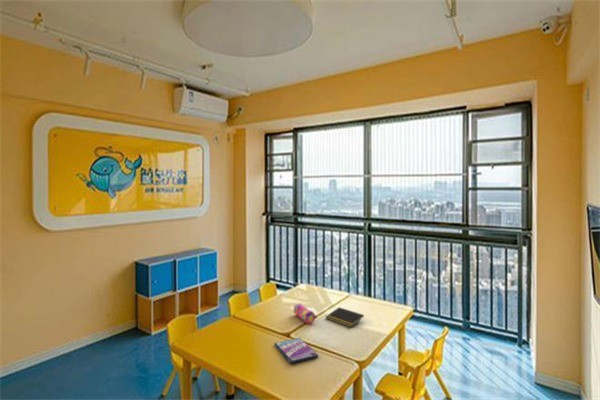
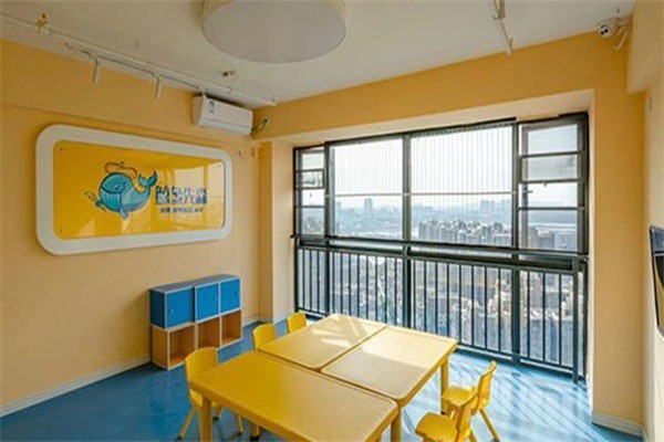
- notepad (344, 316)
- video game case (295, 349)
- pencil case (304, 313)
